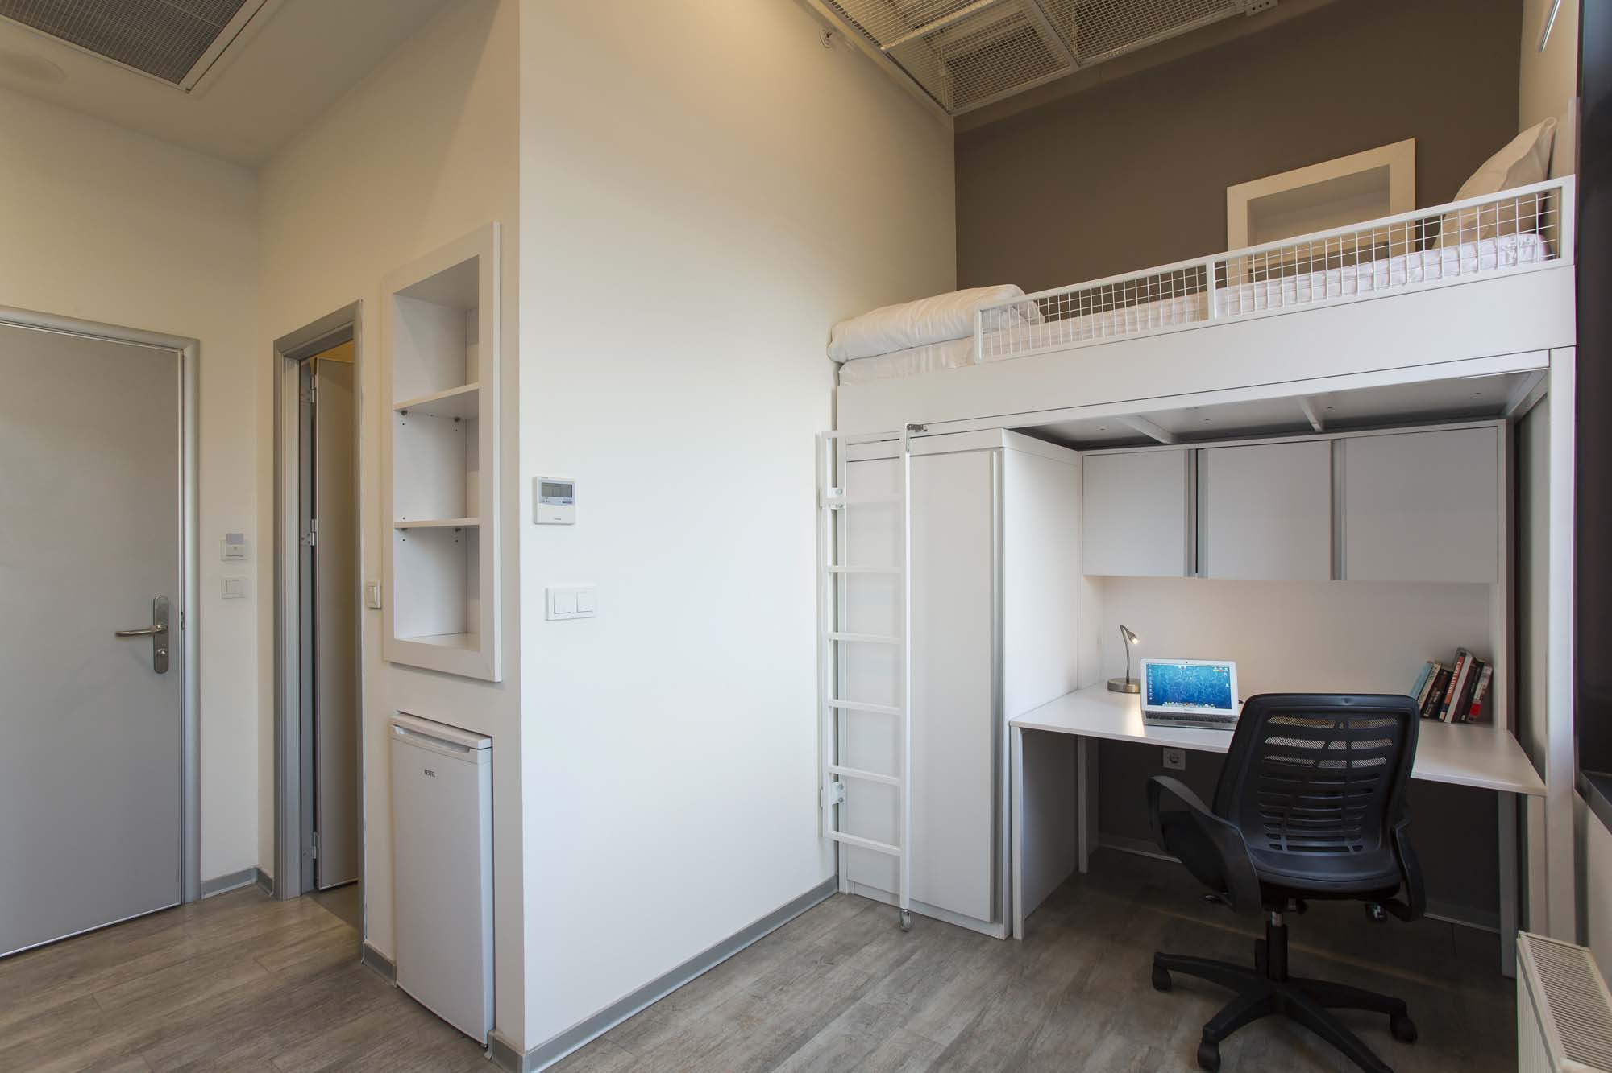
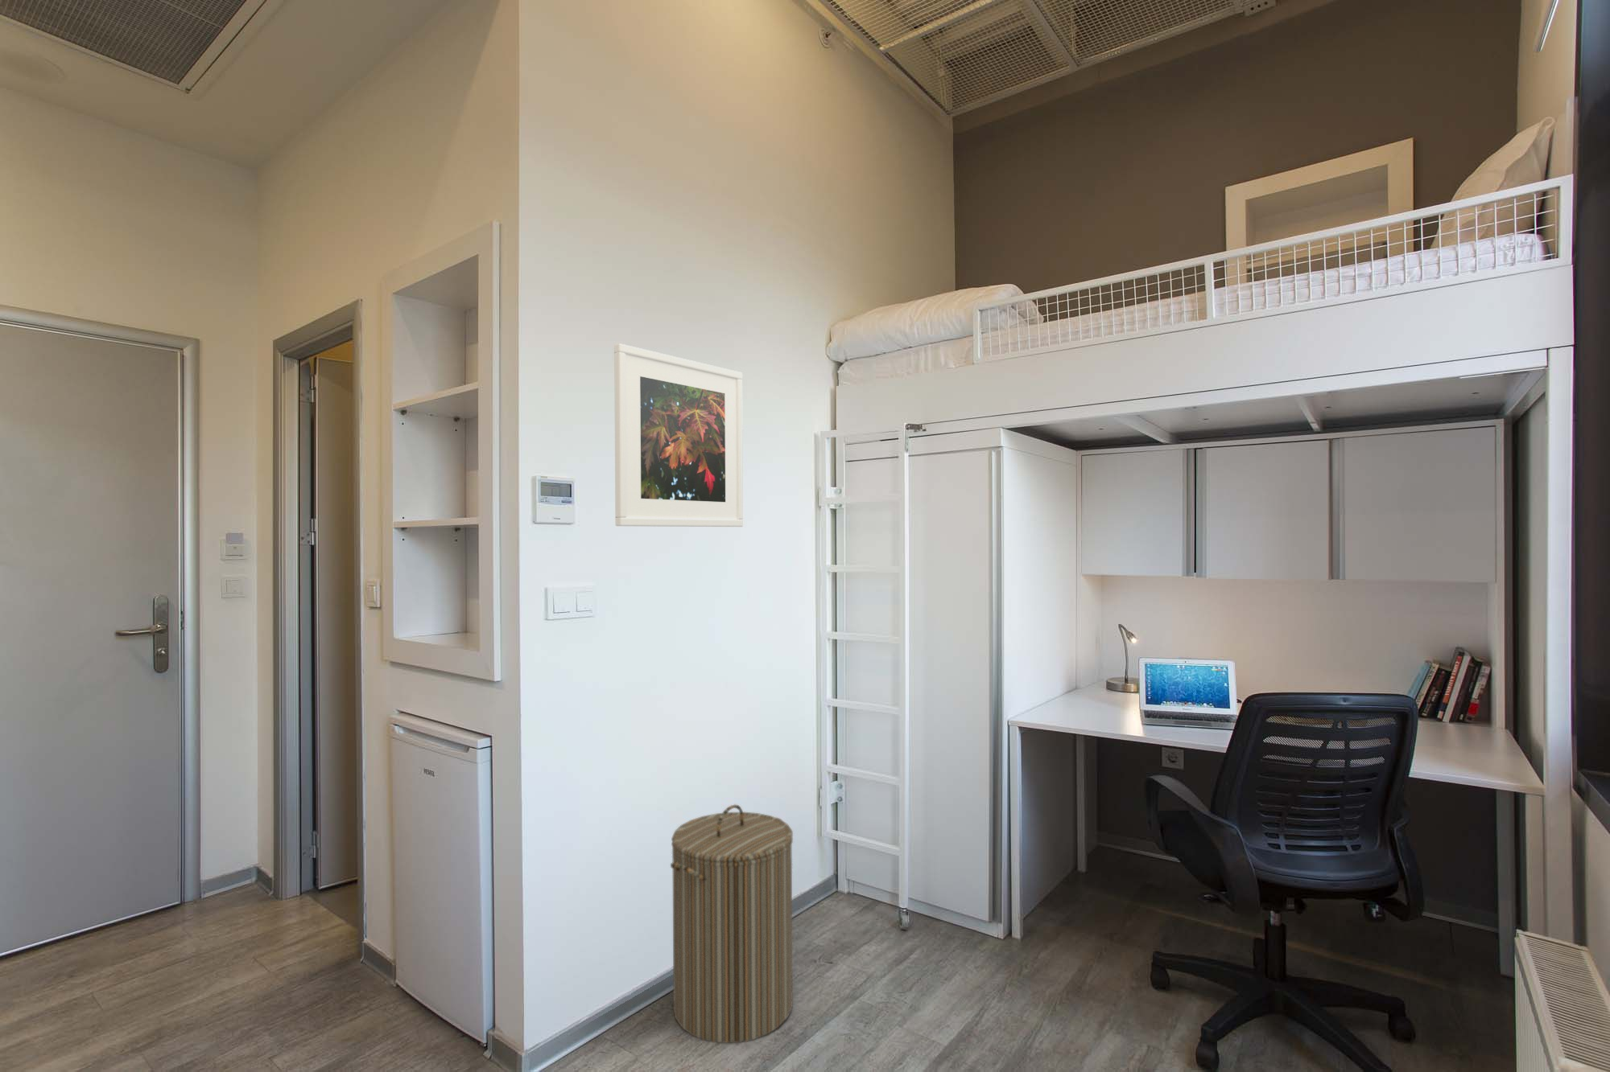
+ laundry hamper (733, 906)
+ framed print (684, 443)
